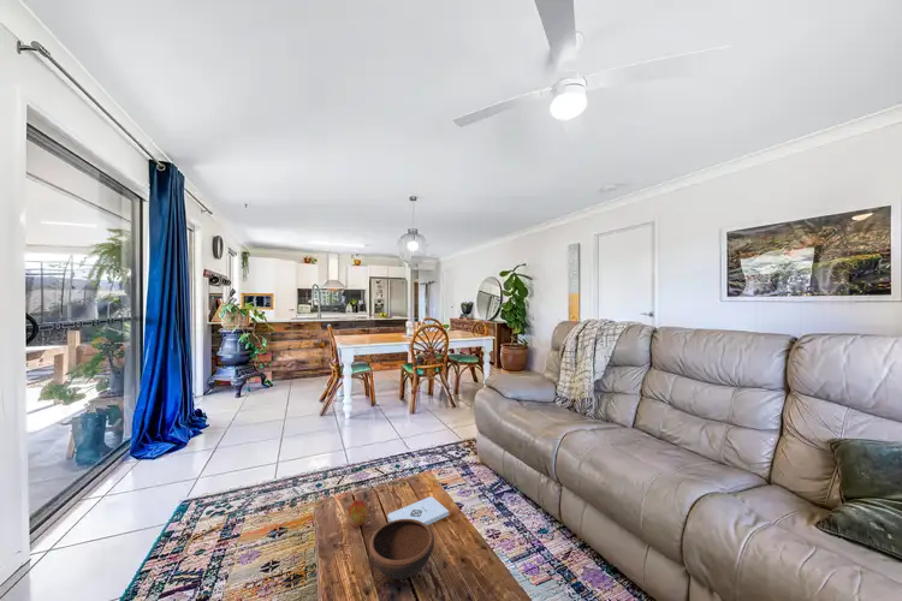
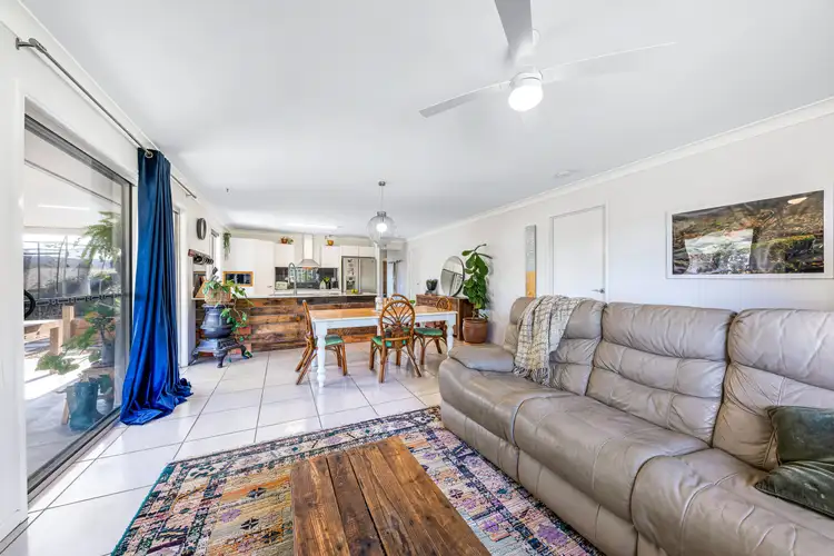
- bowl (402, 554)
- apple (357, 511)
- notepad (417, 514)
